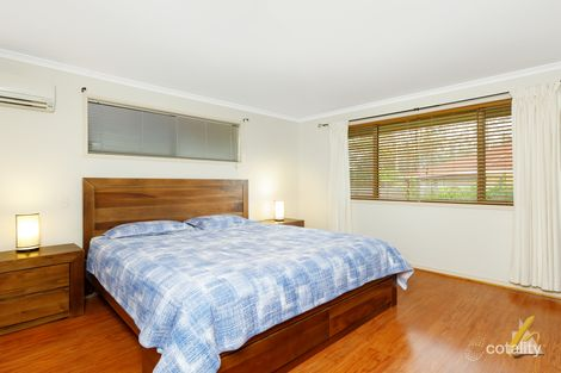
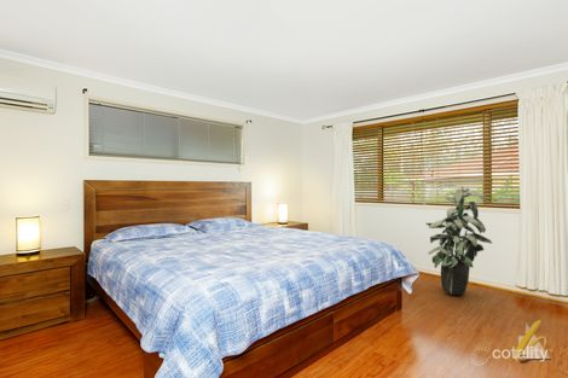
+ indoor plant (454, 238)
